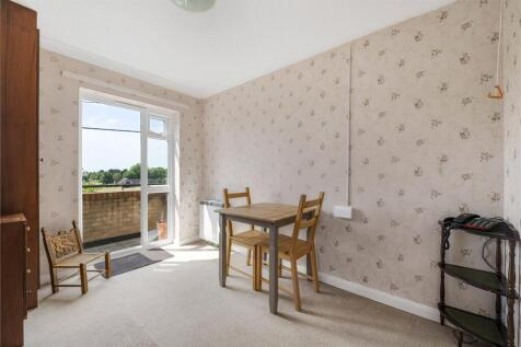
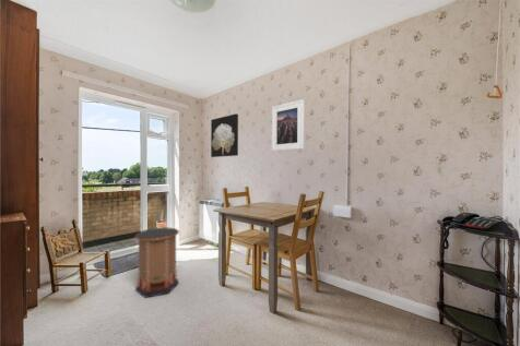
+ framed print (286, 127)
+ speaker (157, 259)
+ wall art (224, 136)
